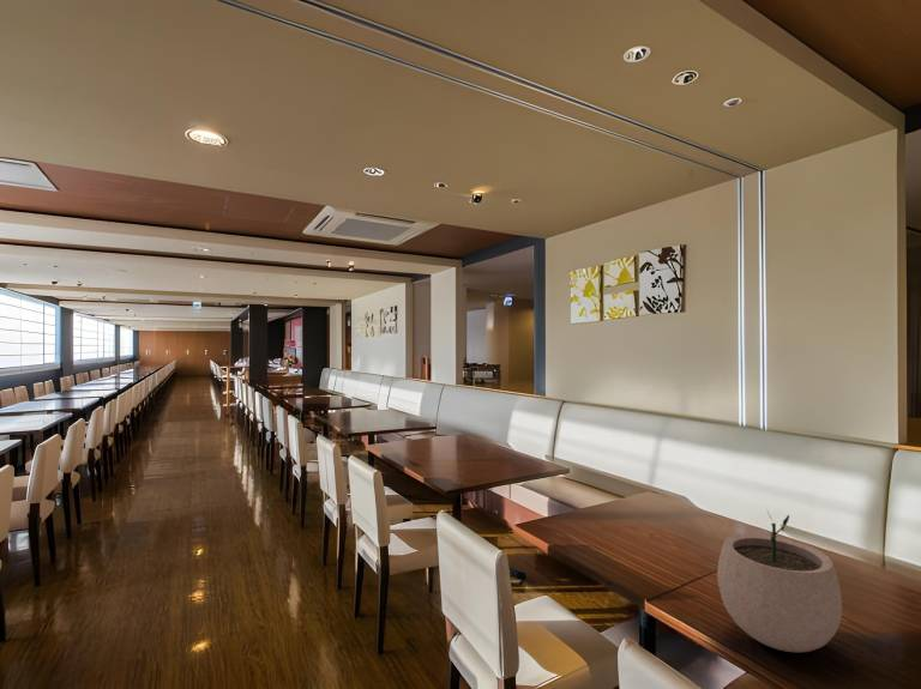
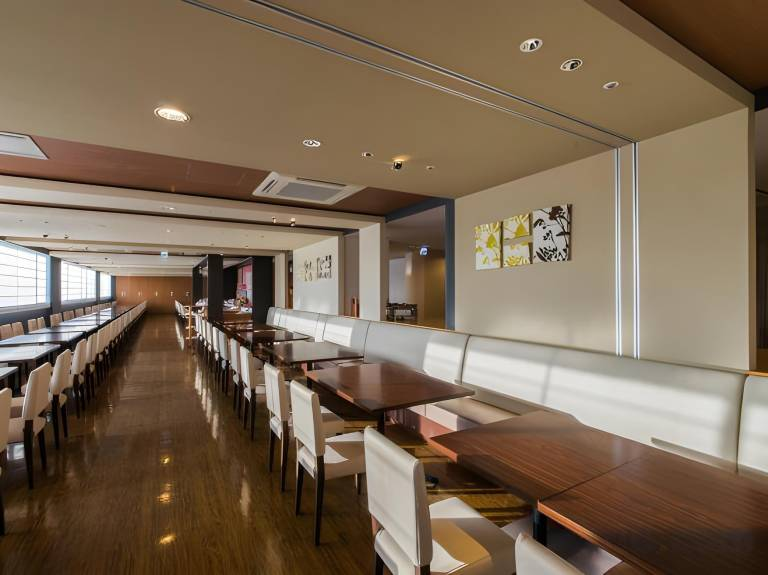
- plant pot (775, 575)
